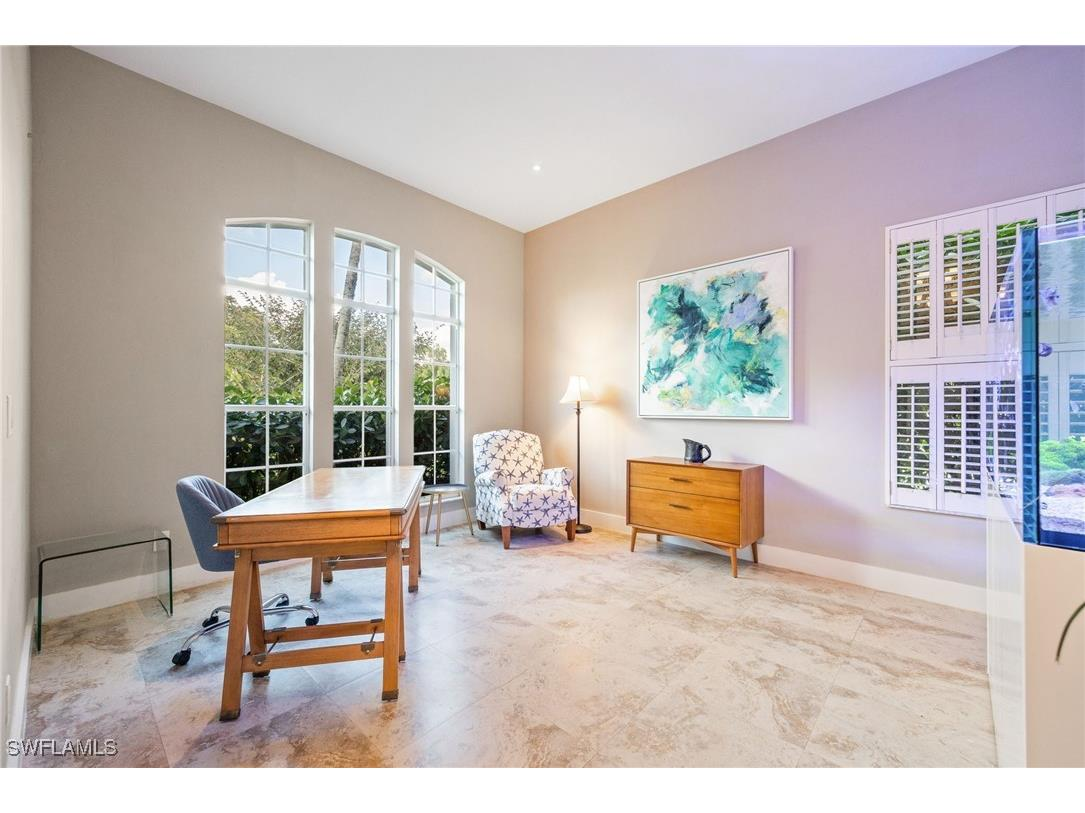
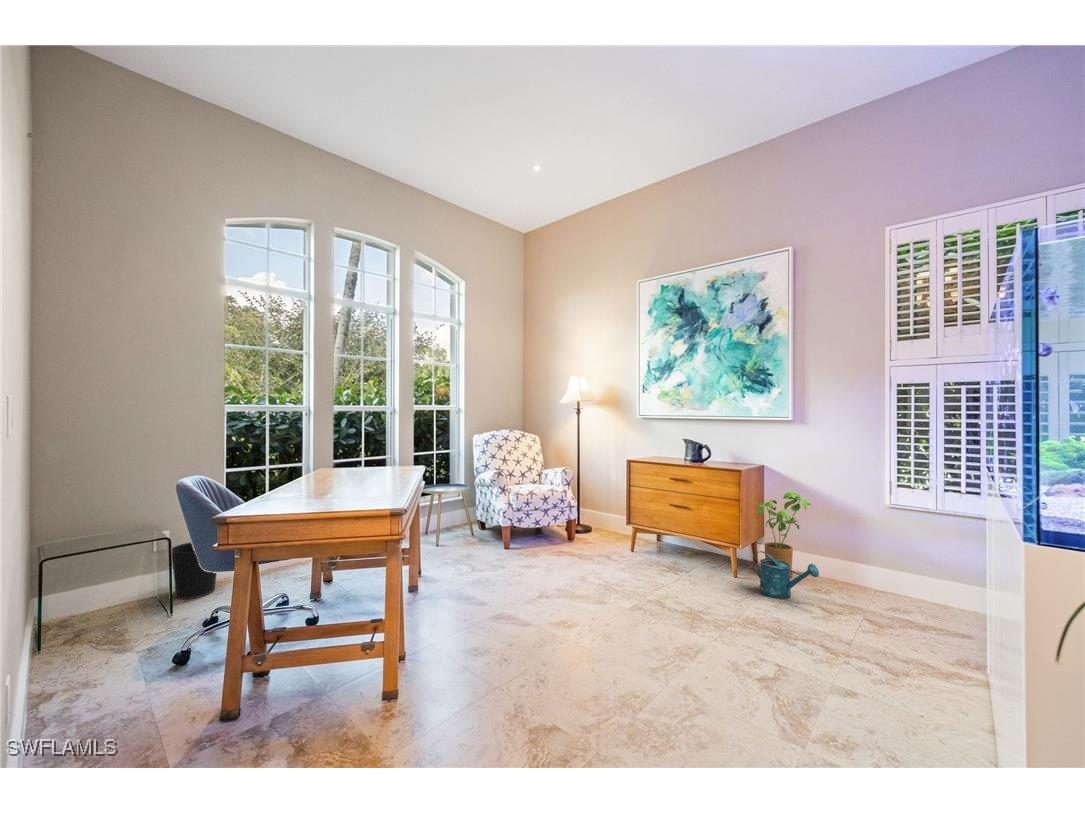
+ watering can (784, 576)
+ house plant (779, 533)
+ wastebasket (195, 569)
